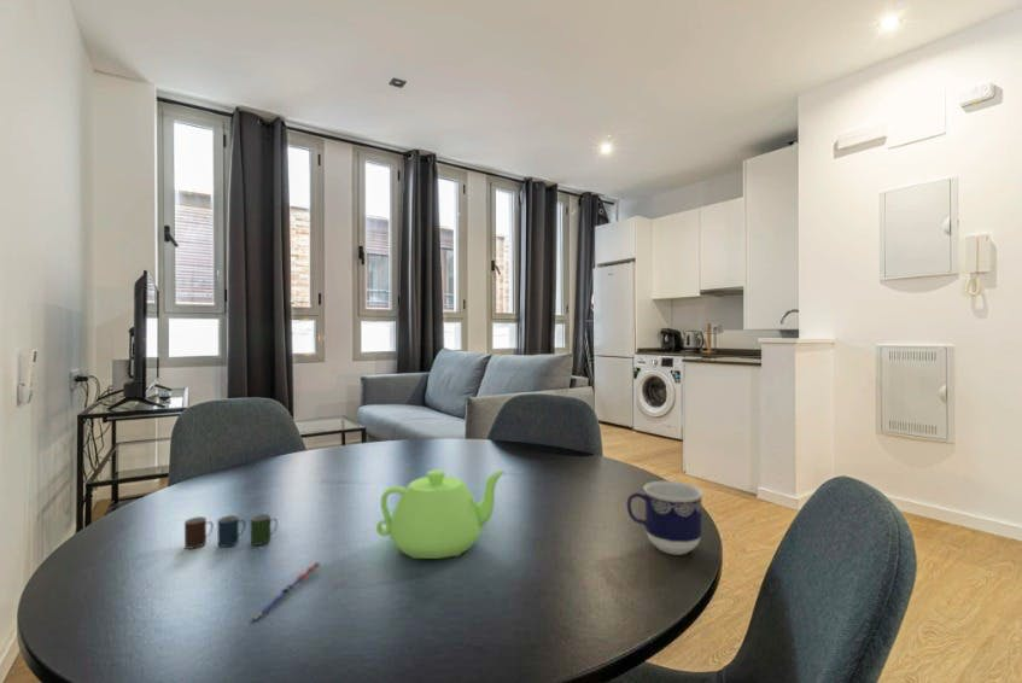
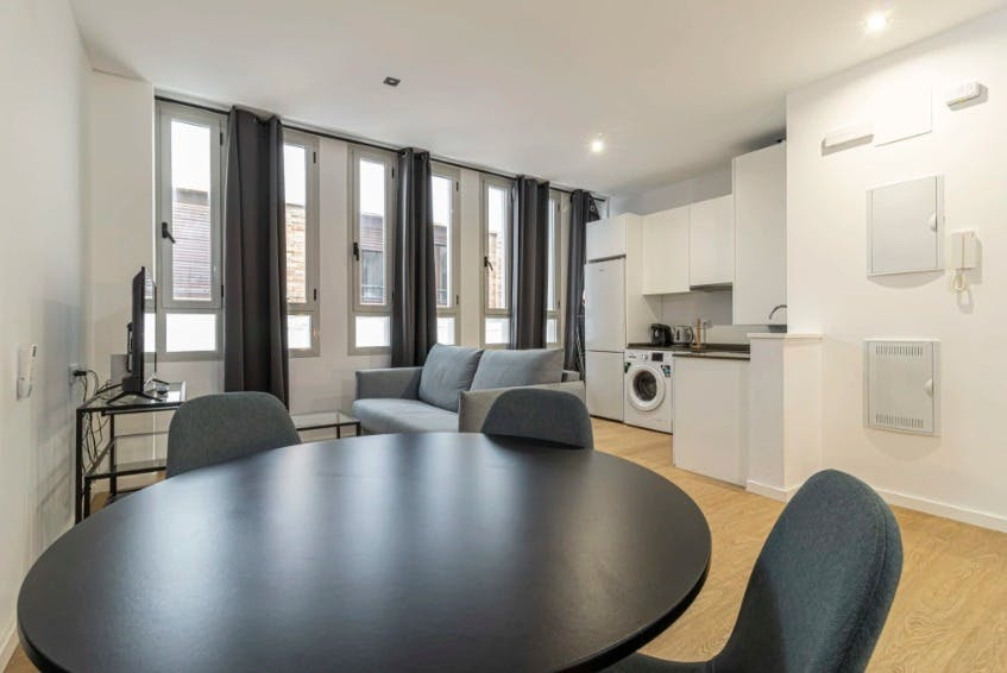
- pen (288, 588)
- cup (232, 523)
- teapot (442, 508)
- cup (664, 518)
